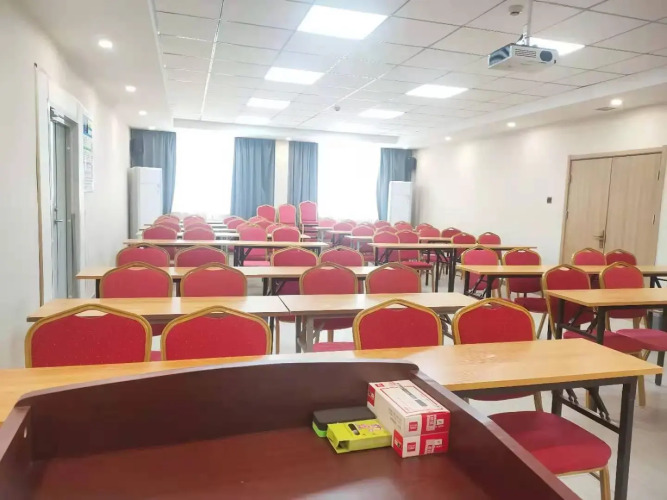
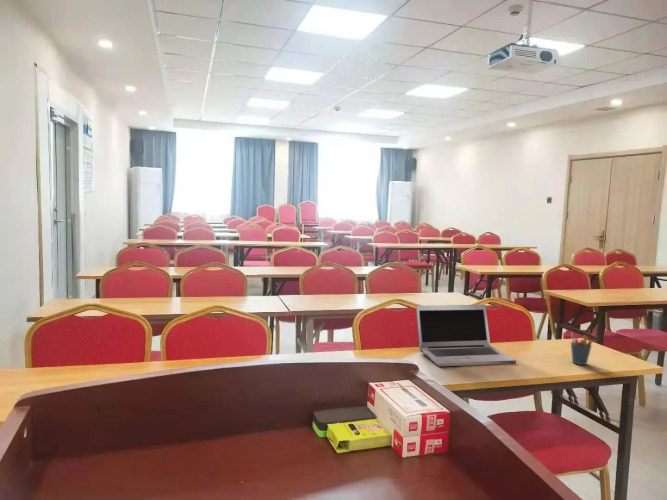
+ laptop (463, 333)
+ pen holder (580, 348)
